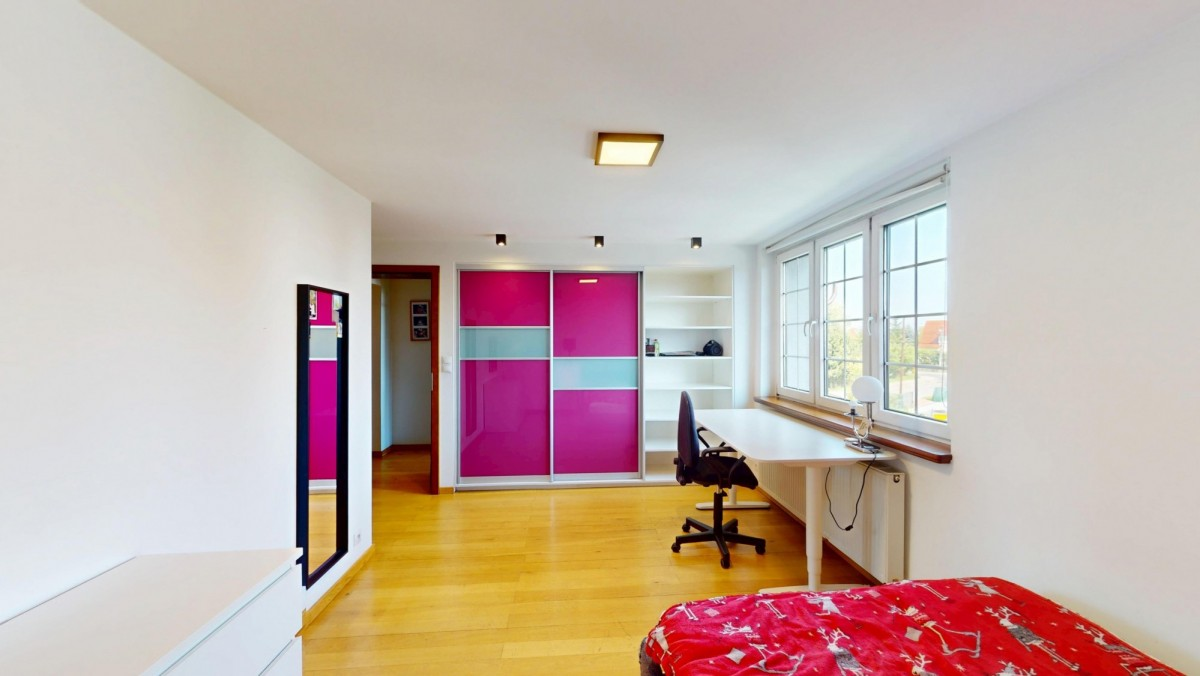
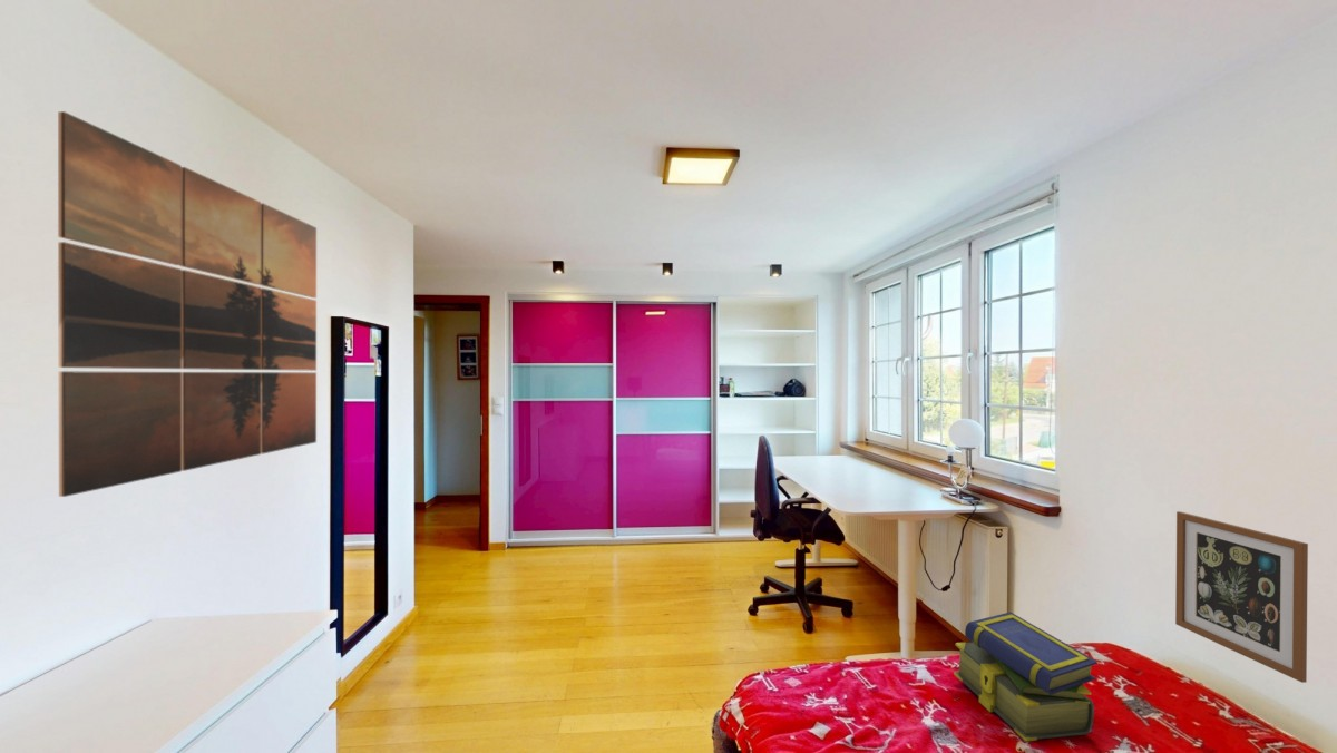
+ wall art (1234, 588)
+ wall art (224, 324)
+ stack of books (1024, 669)
